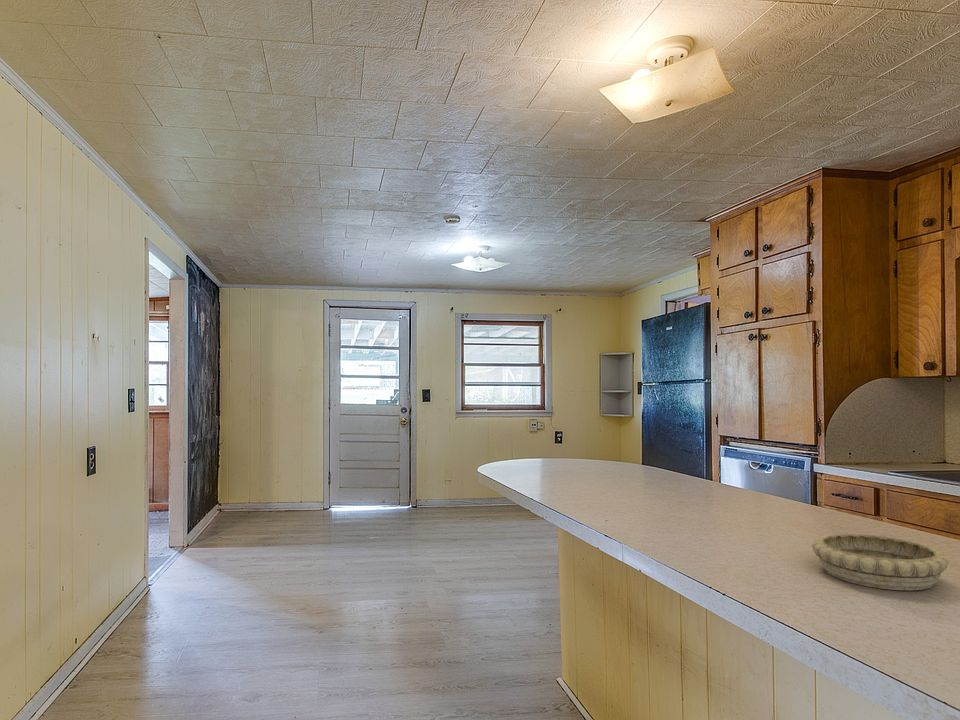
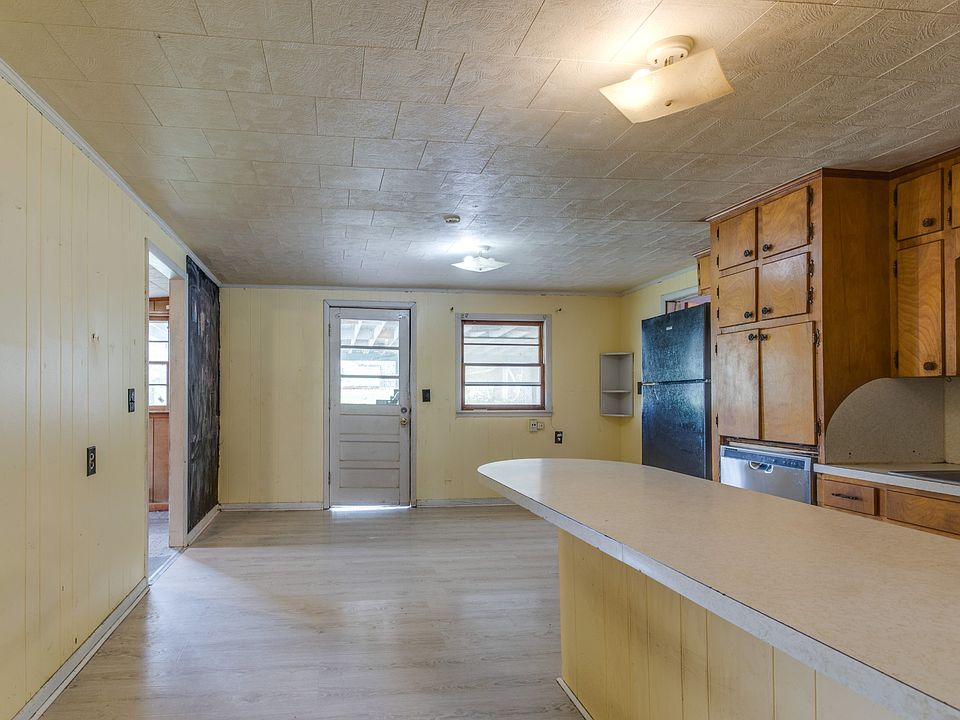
- decorative bowl (877, 560)
